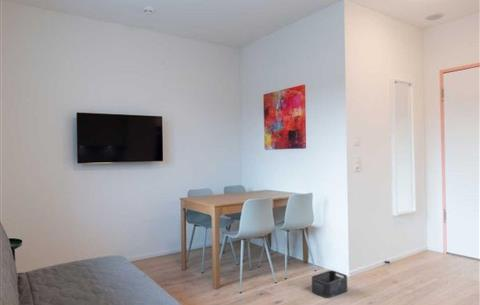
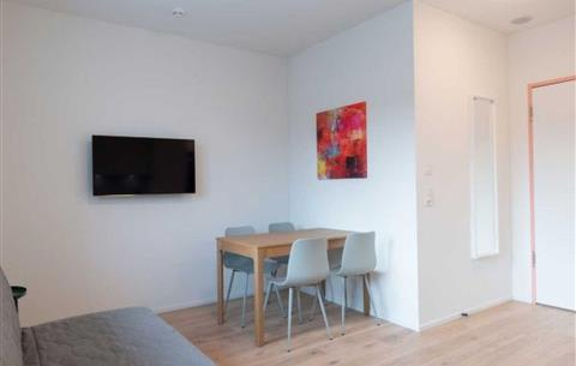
- storage bin (329, 283)
